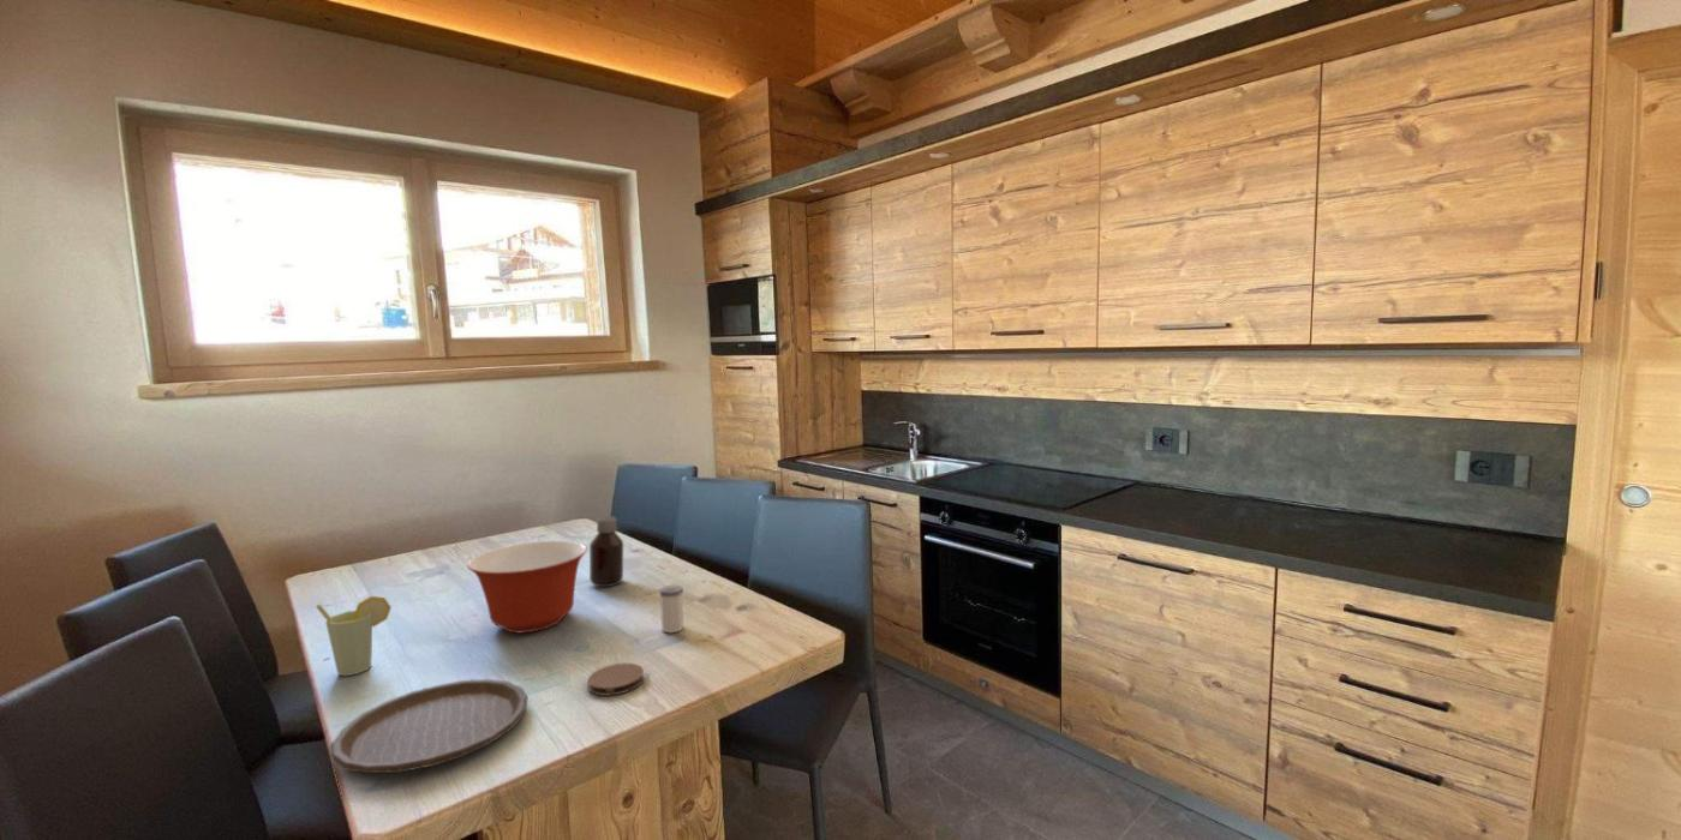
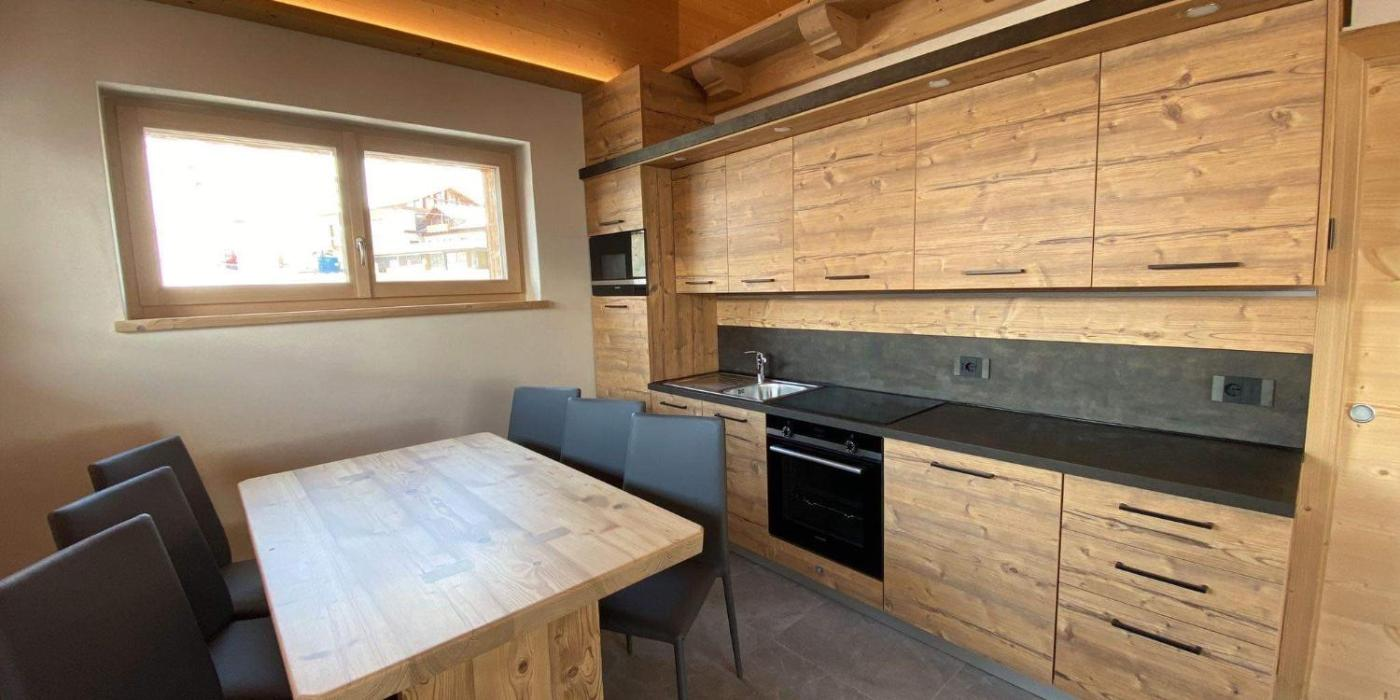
- cup (357, 632)
- coaster (616, 678)
- bottle (605, 550)
- plate (435, 724)
- mixing bowl (531, 588)
- salt shaker (671, 608)
